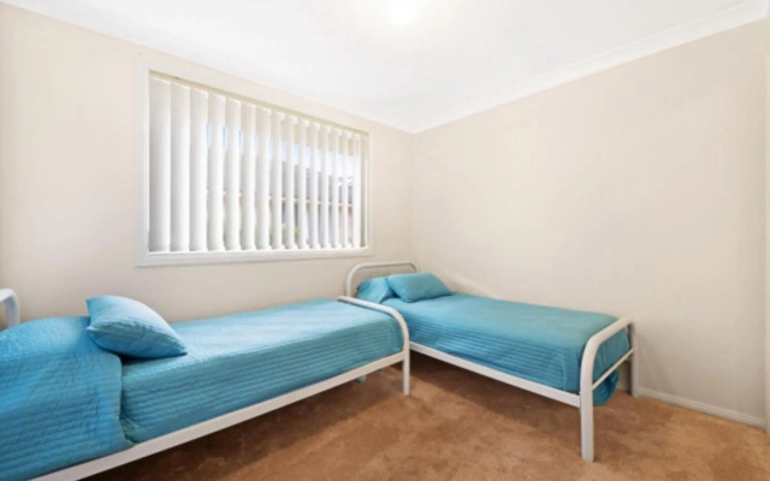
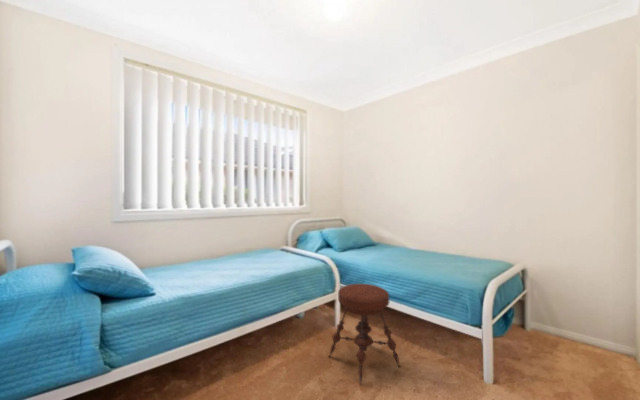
+ stool (363, 325)
